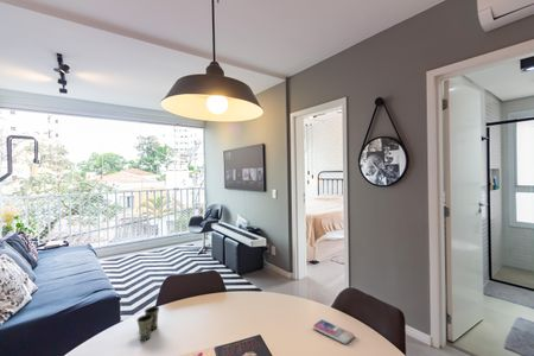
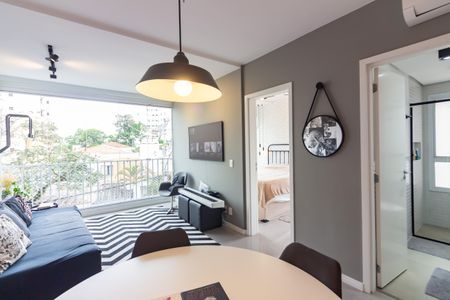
- cup (148, 323)
- smartphone (332, 330)
